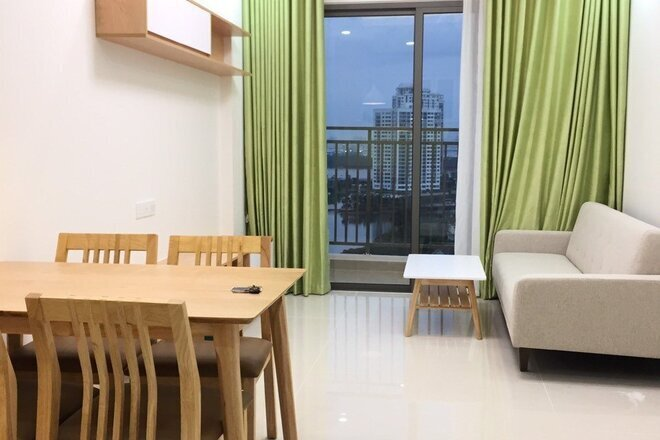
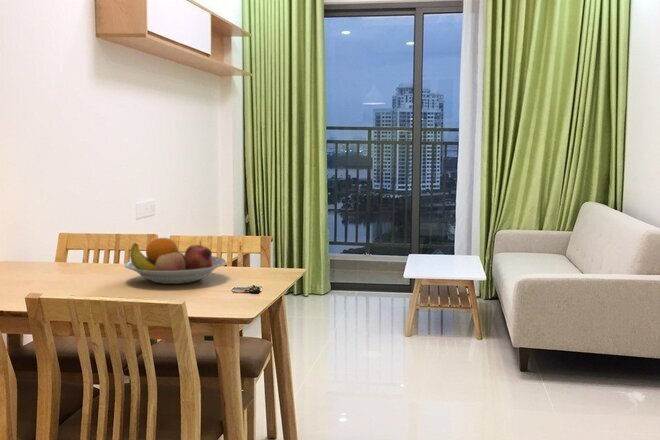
+ fruit bowl (175, 258)
